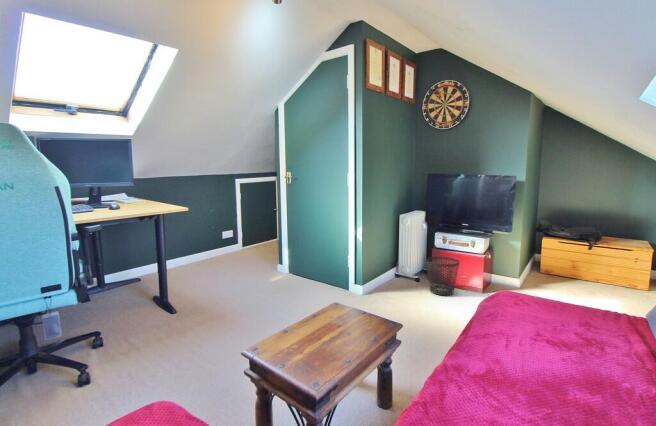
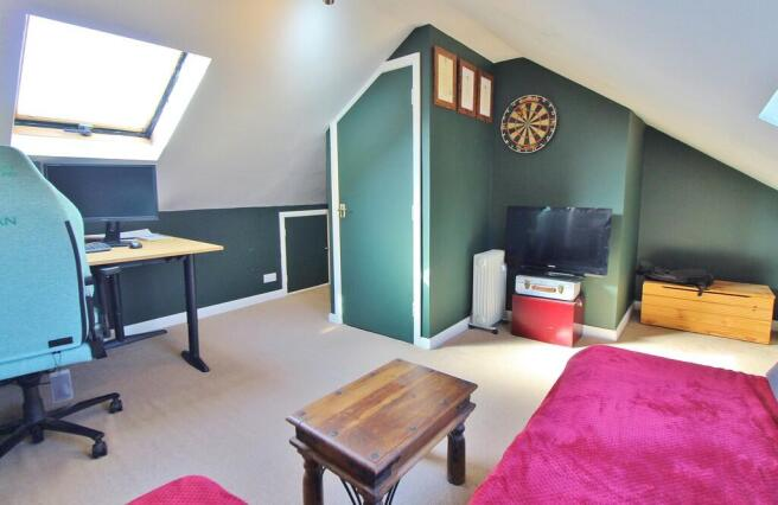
- wastebasket (442, 276)
